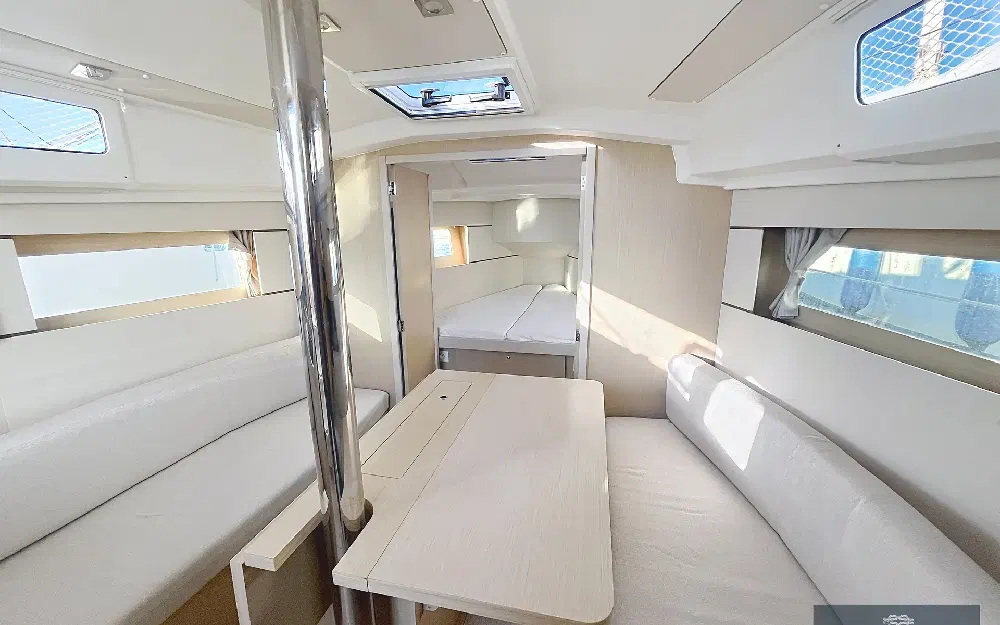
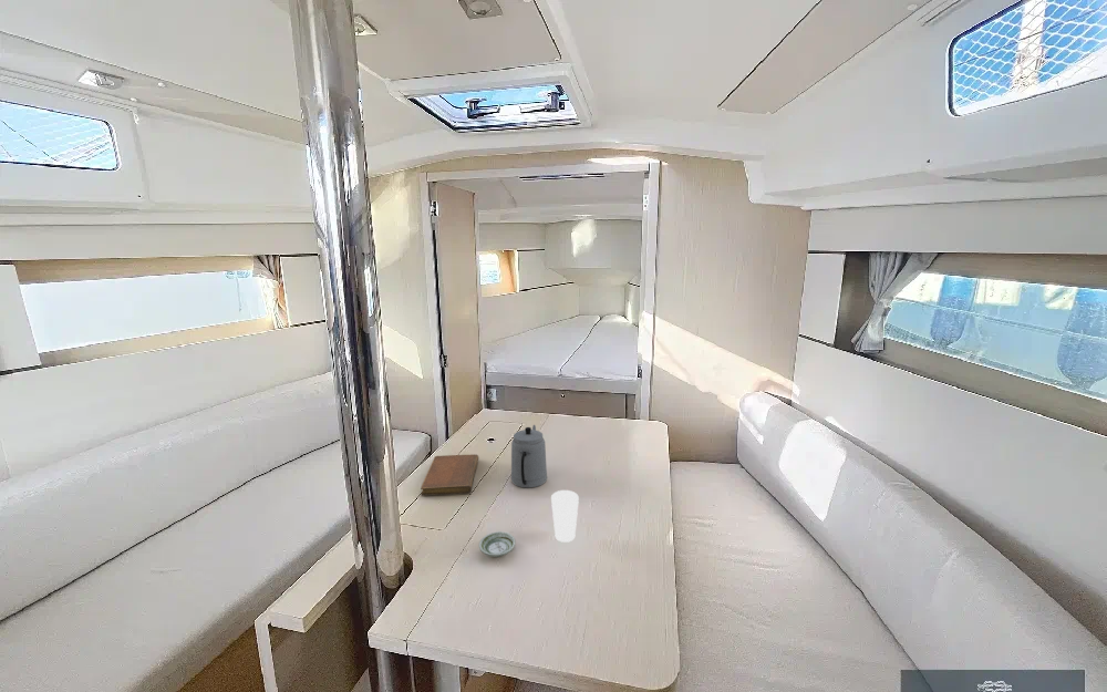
+ notebook (452, 473)
+ saucer (497, 546)
+ cup (565, 516)
+ teapot (528, 452)
